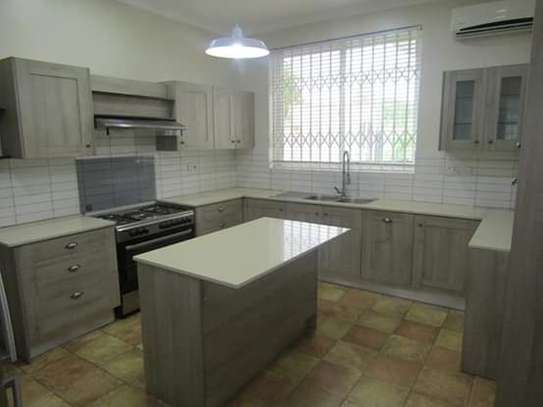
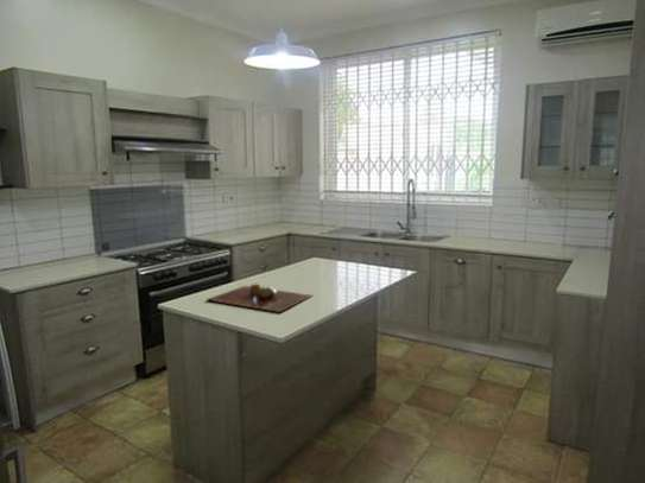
+ cutting board (260, 292)
